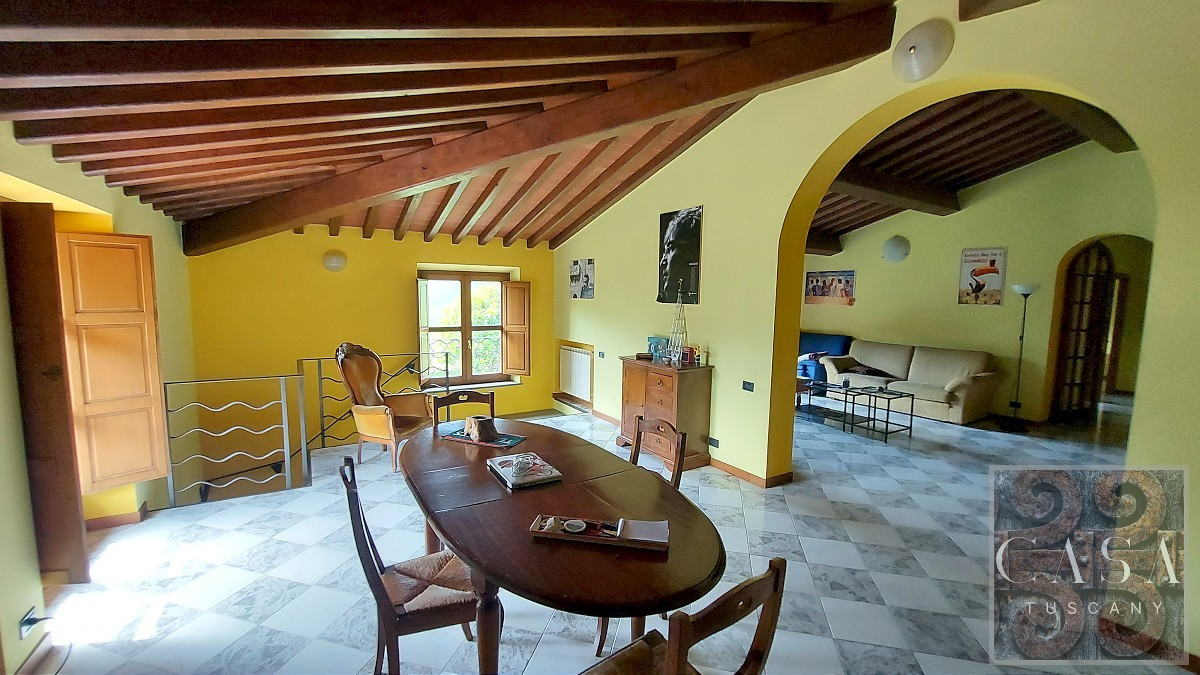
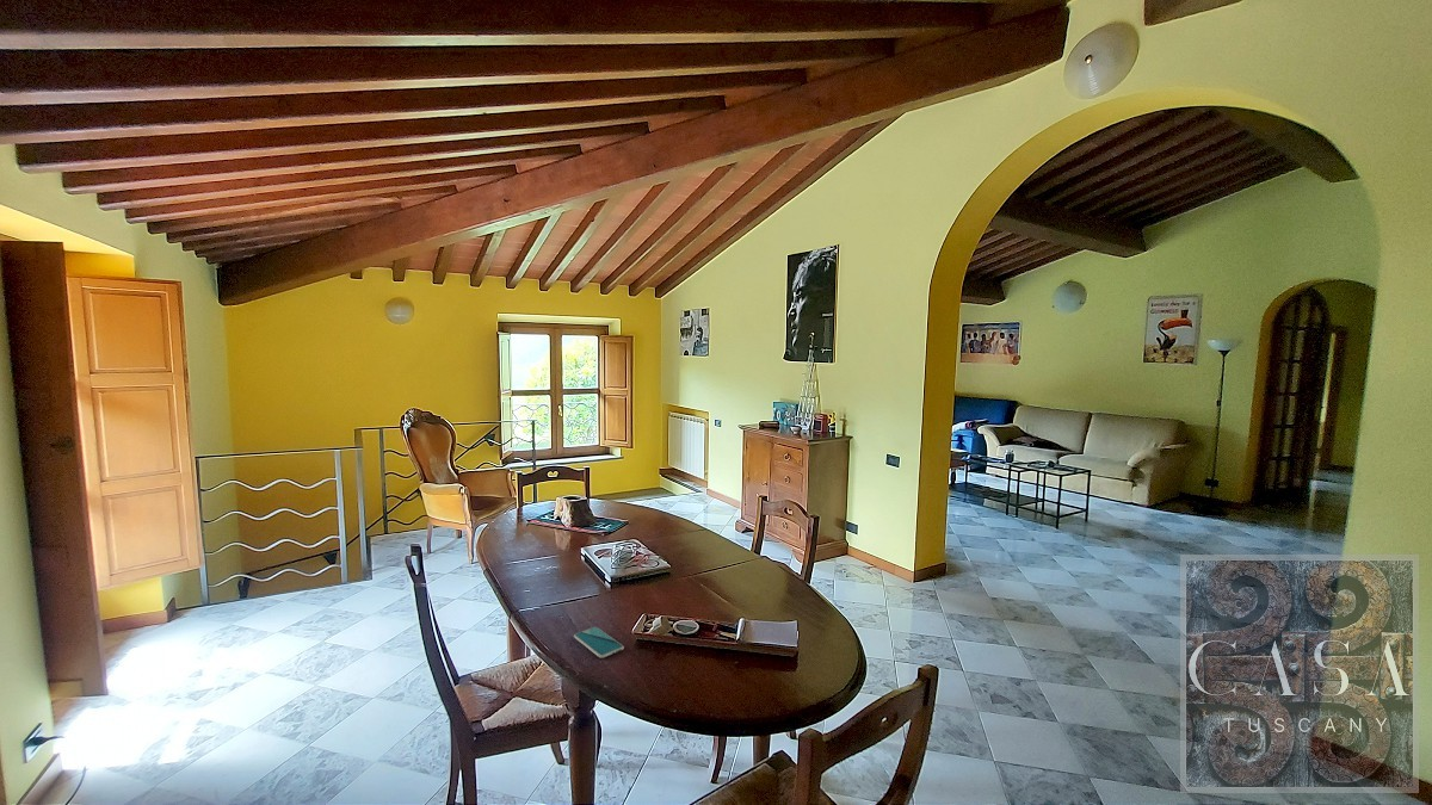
+ smartphone (598, 642)
